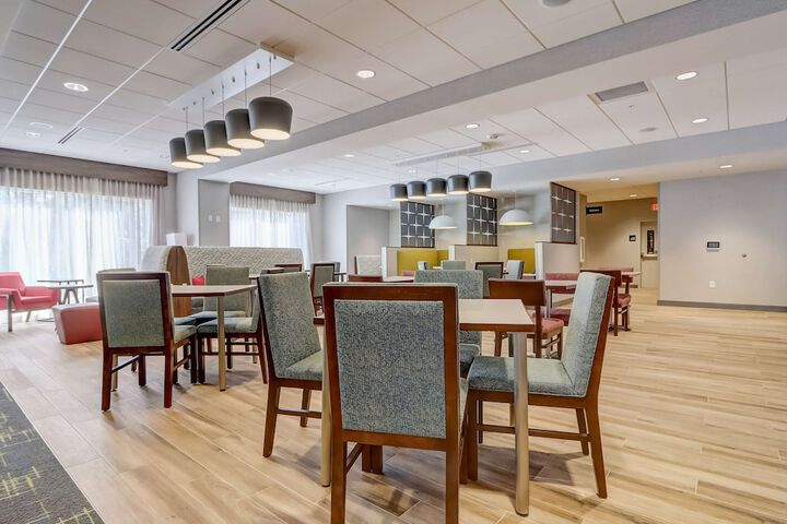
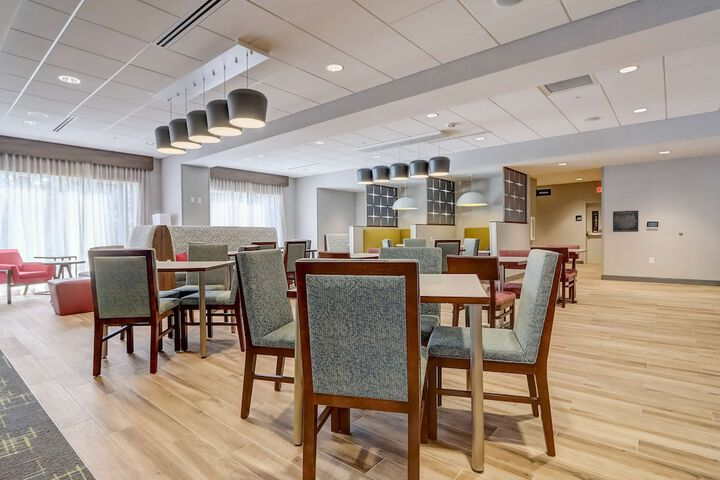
+ wall art (625, 221)
